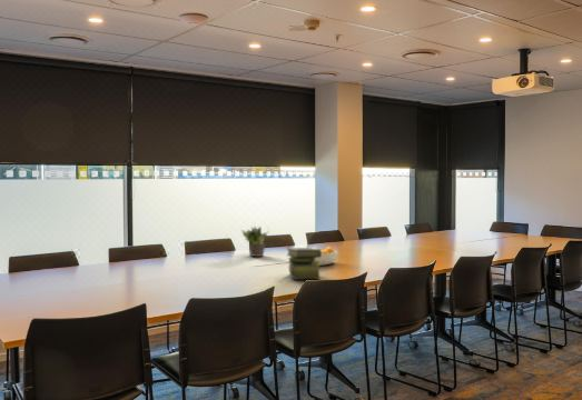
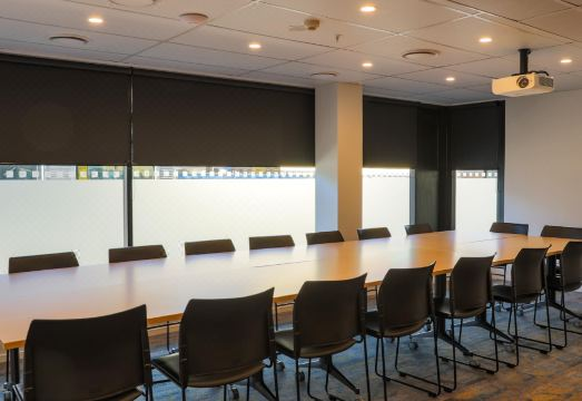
- stack of books (303, 262)
- fruit bowl (320, 256)
- potted plant (255, 239)
